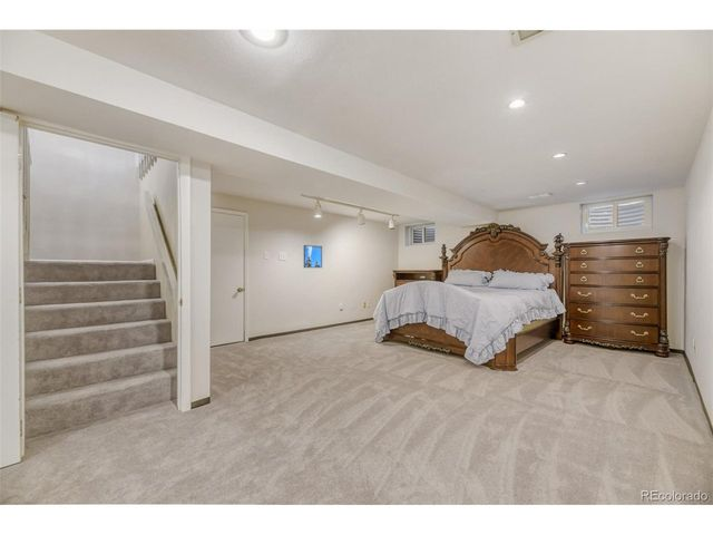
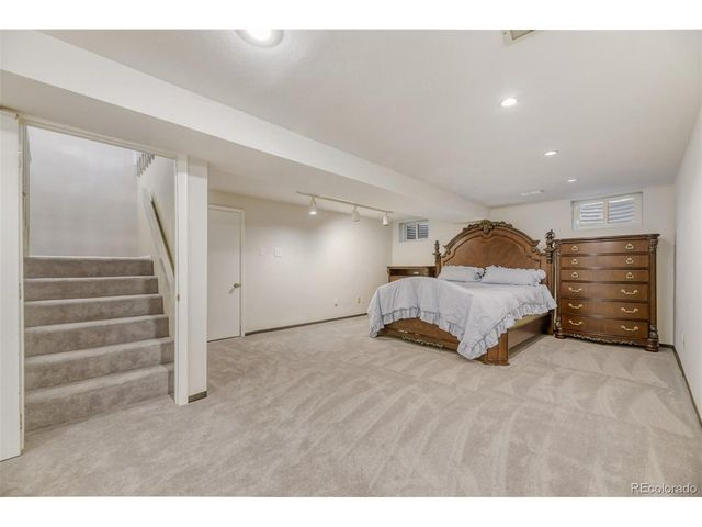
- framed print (313, 256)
